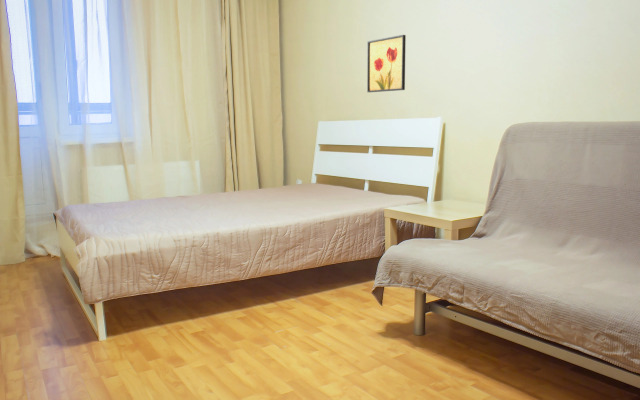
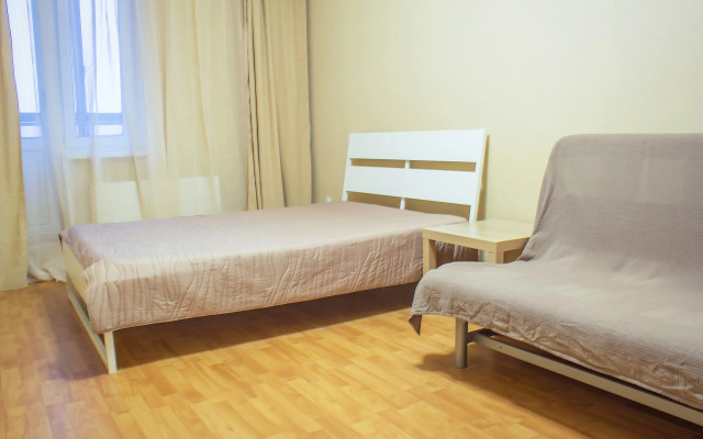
- wall art (386, 65)
